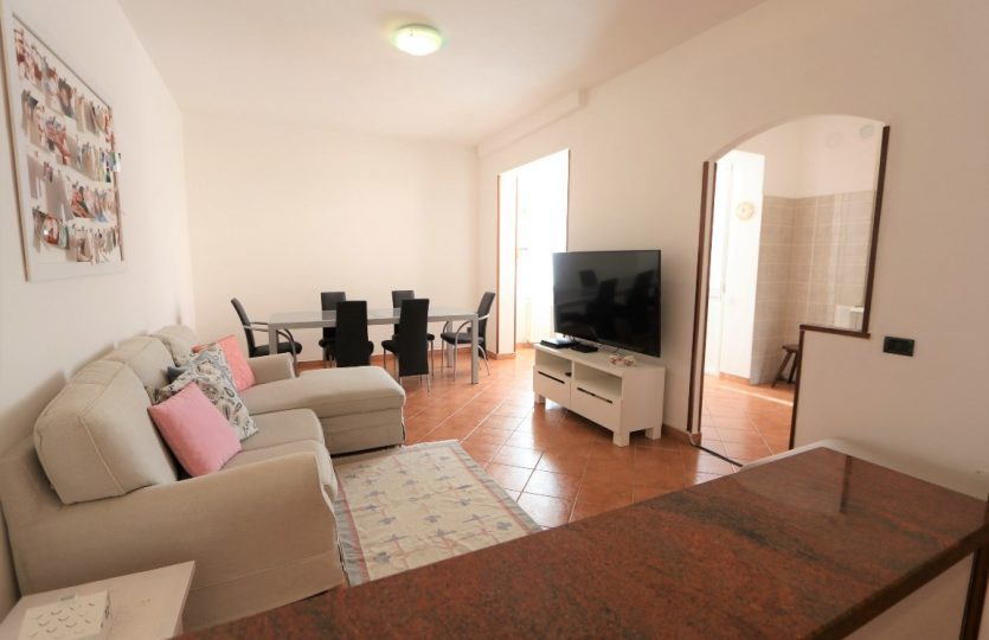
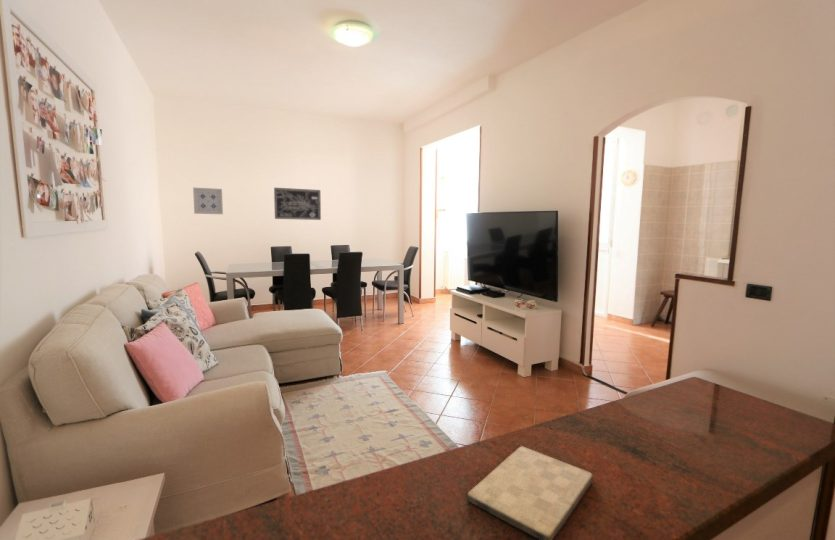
+ wall art (208, 201)
+ wall art (297, 204)
+ cutting board (532, 486)
